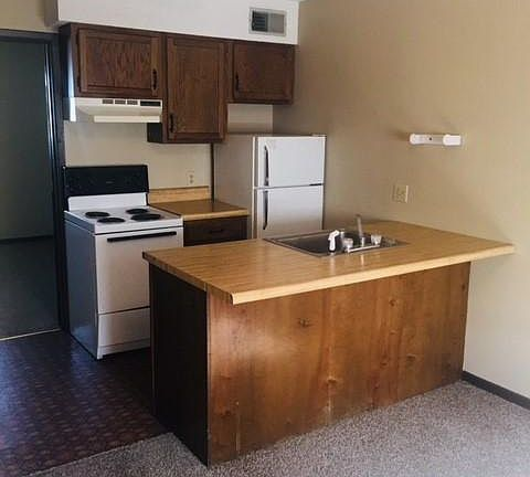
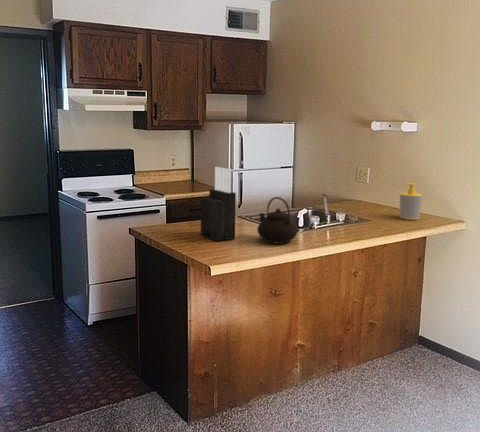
+ soap bottle (410, 200)
+ teapot (275, 218)
+ knife block (215, 202)
